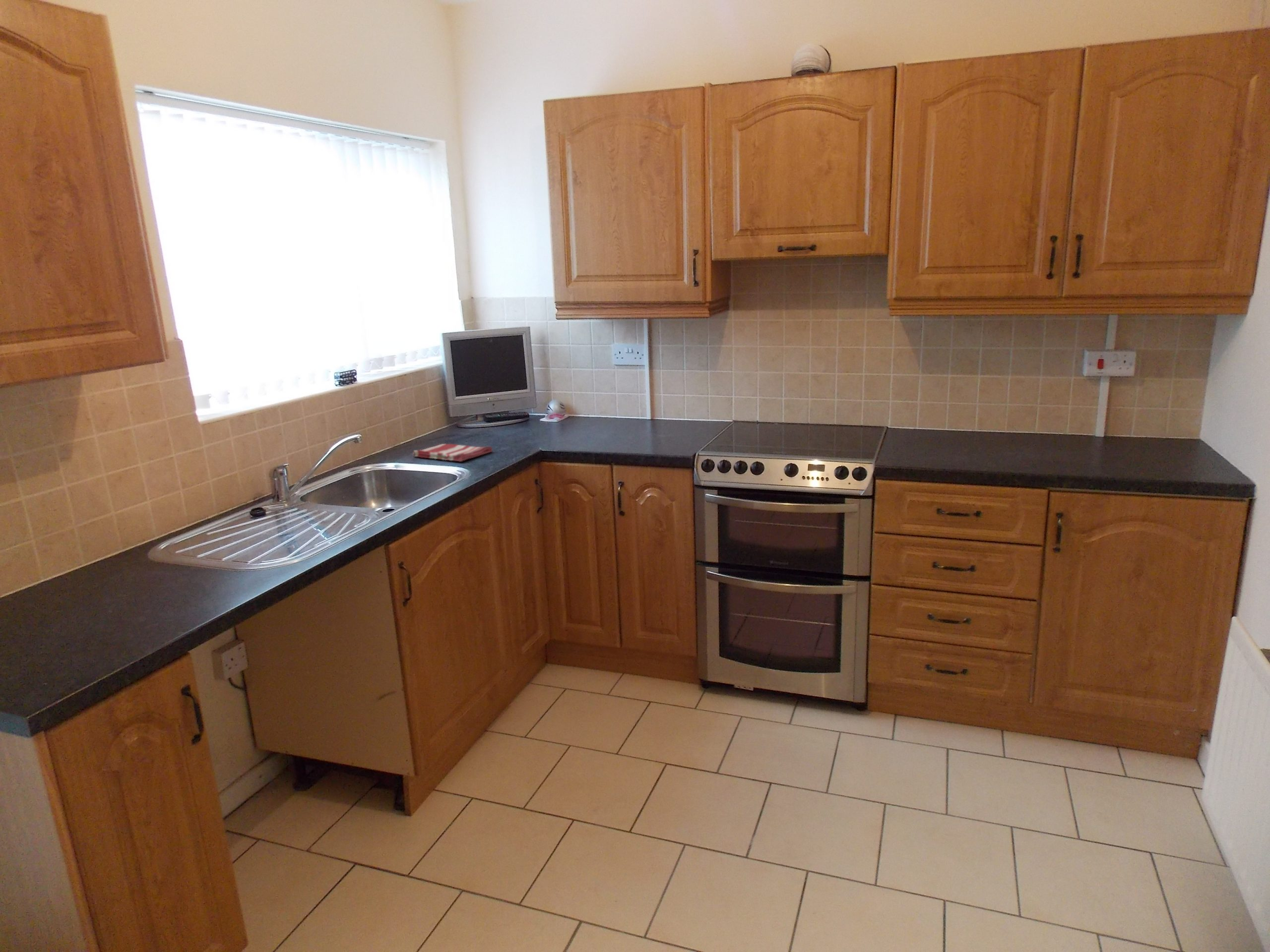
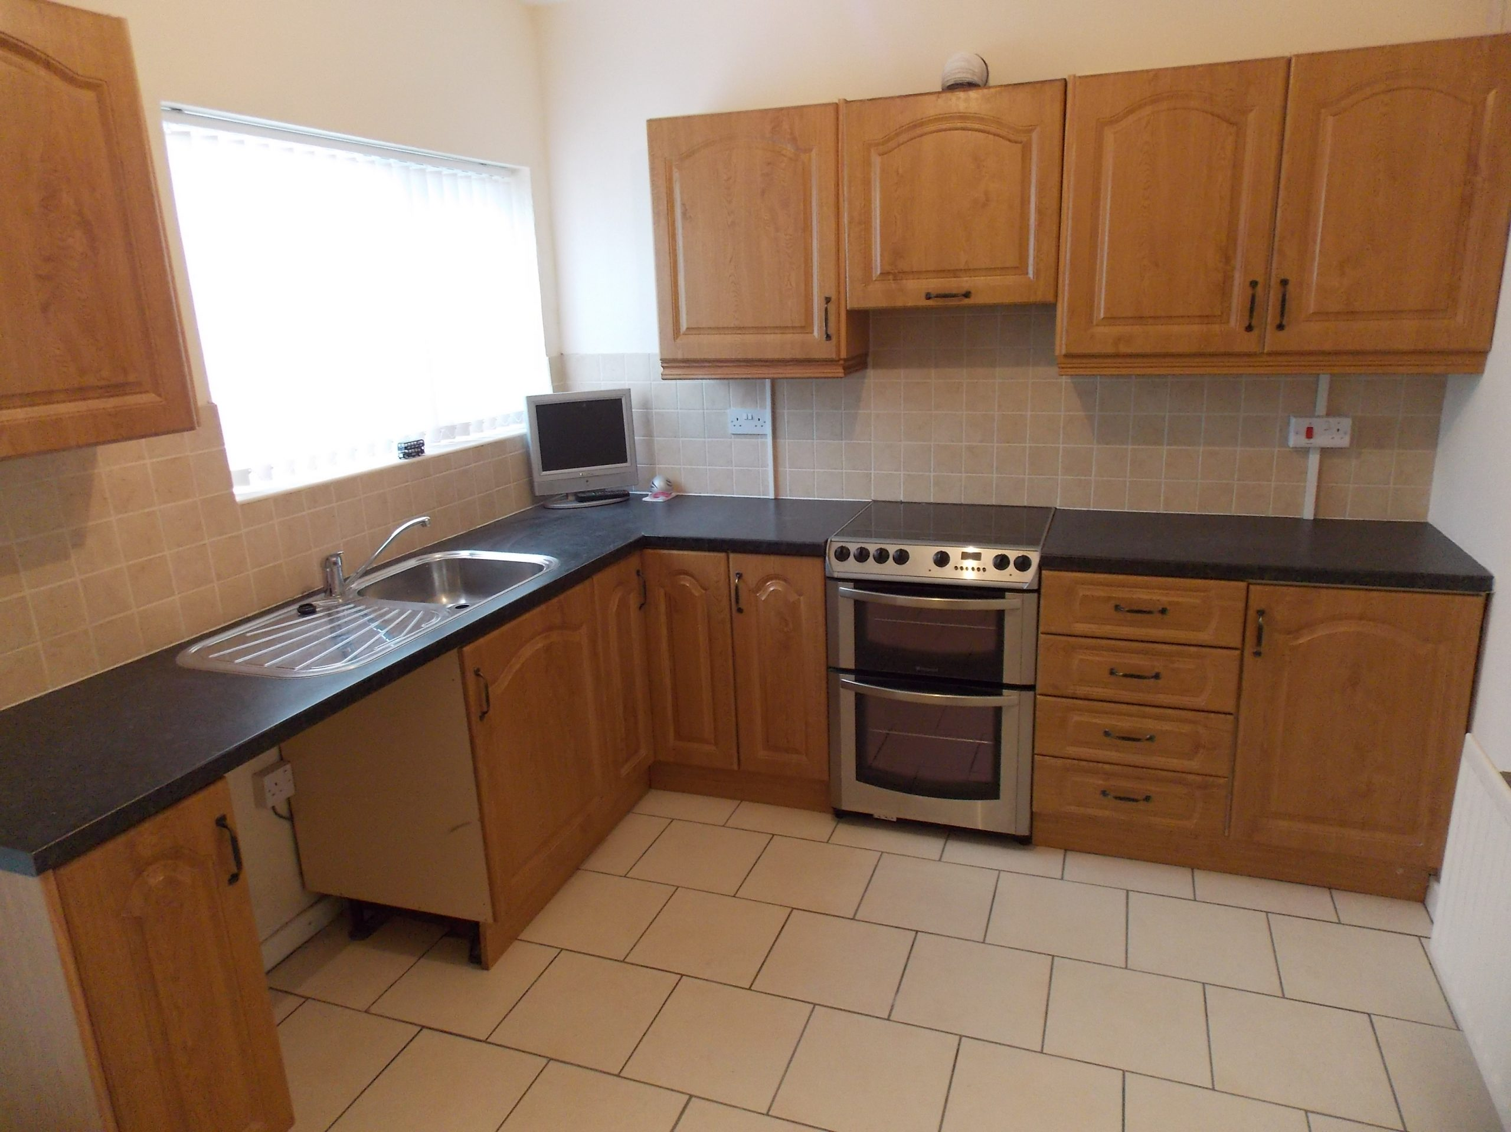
- dish towel (452, 451)
